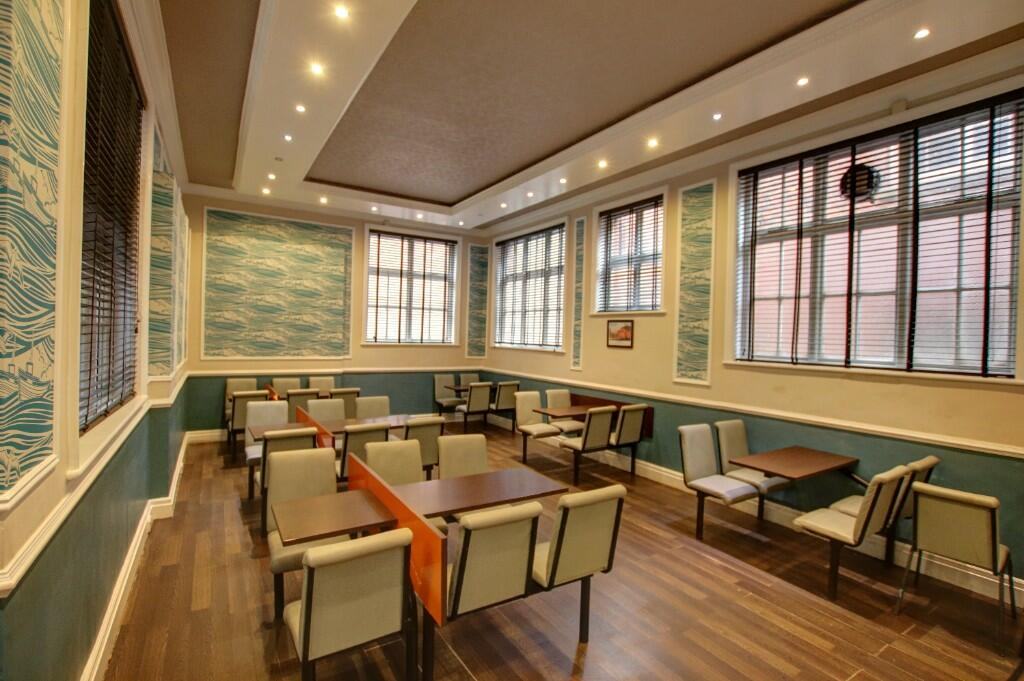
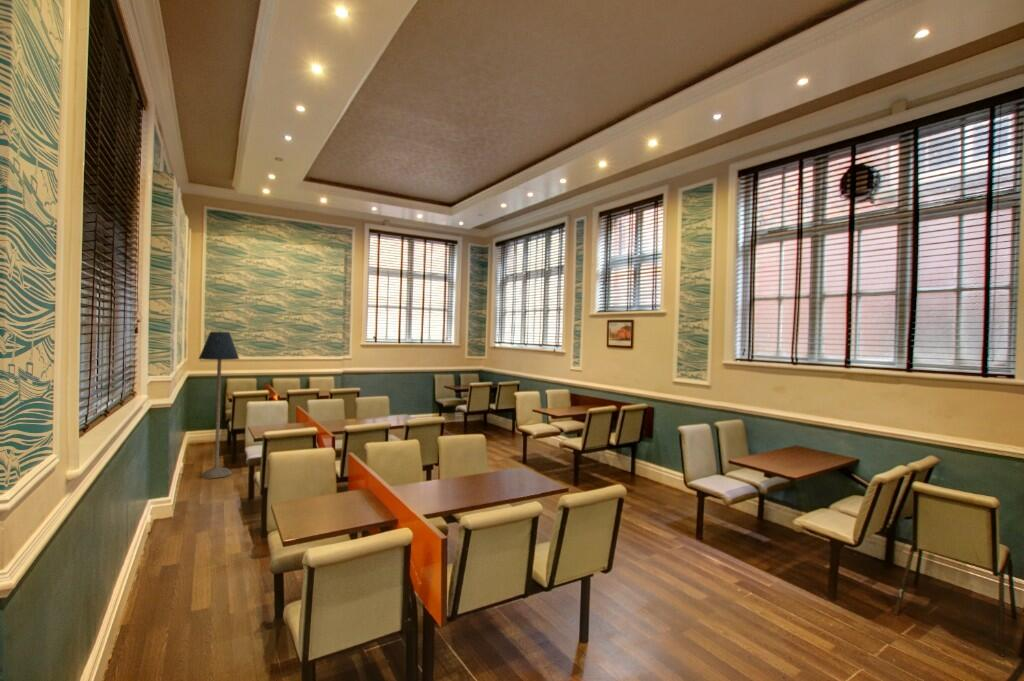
+ floor lamp (218, 403)
